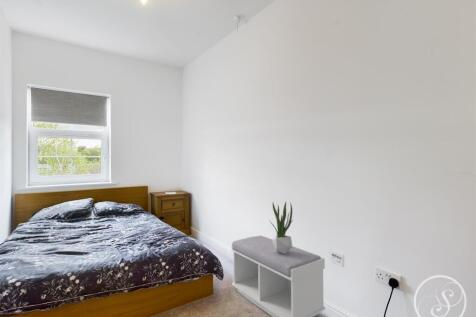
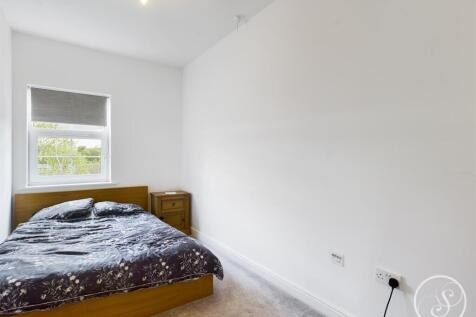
- bench (273, 274)
- potted plant (282, 226)
